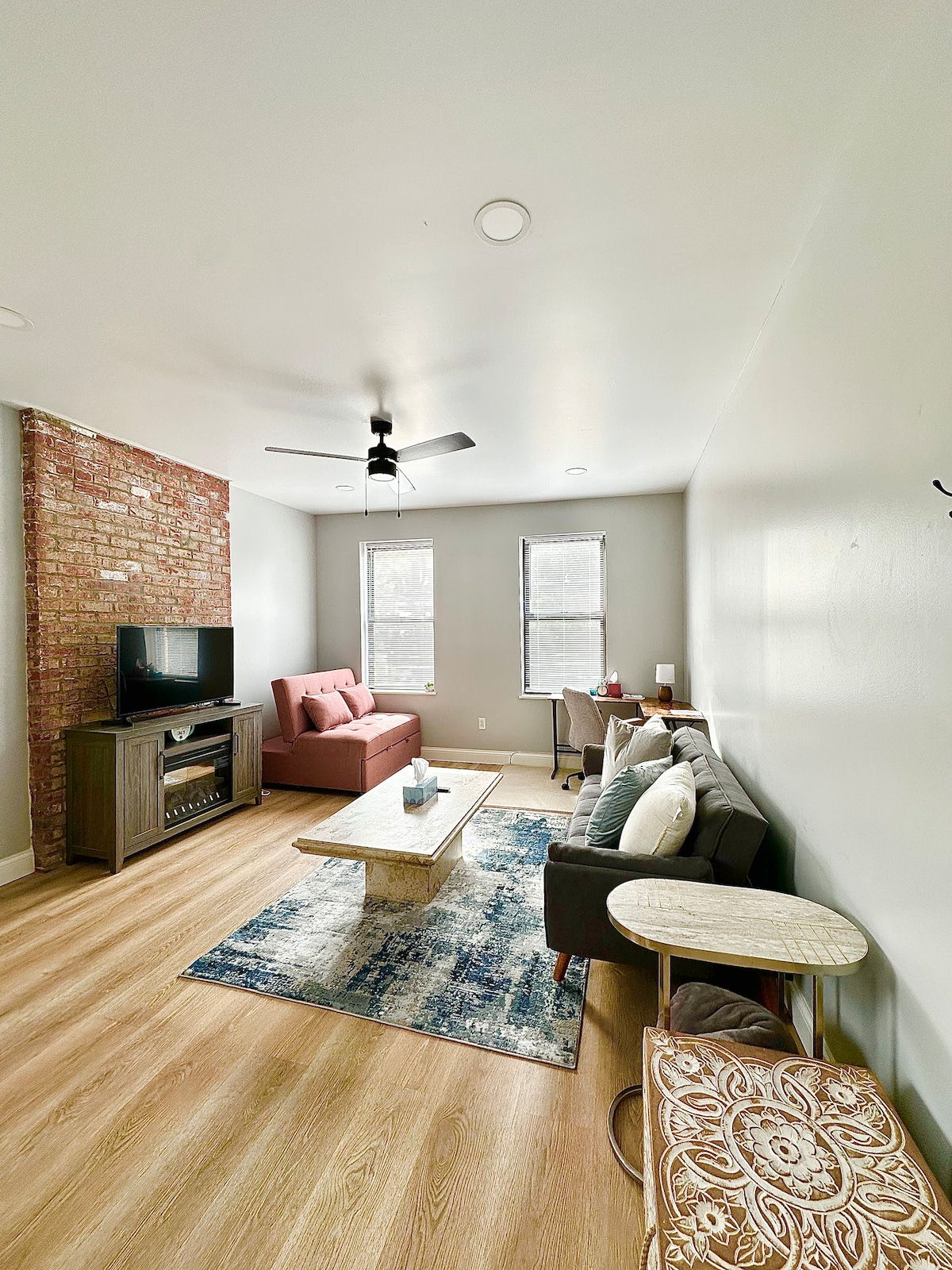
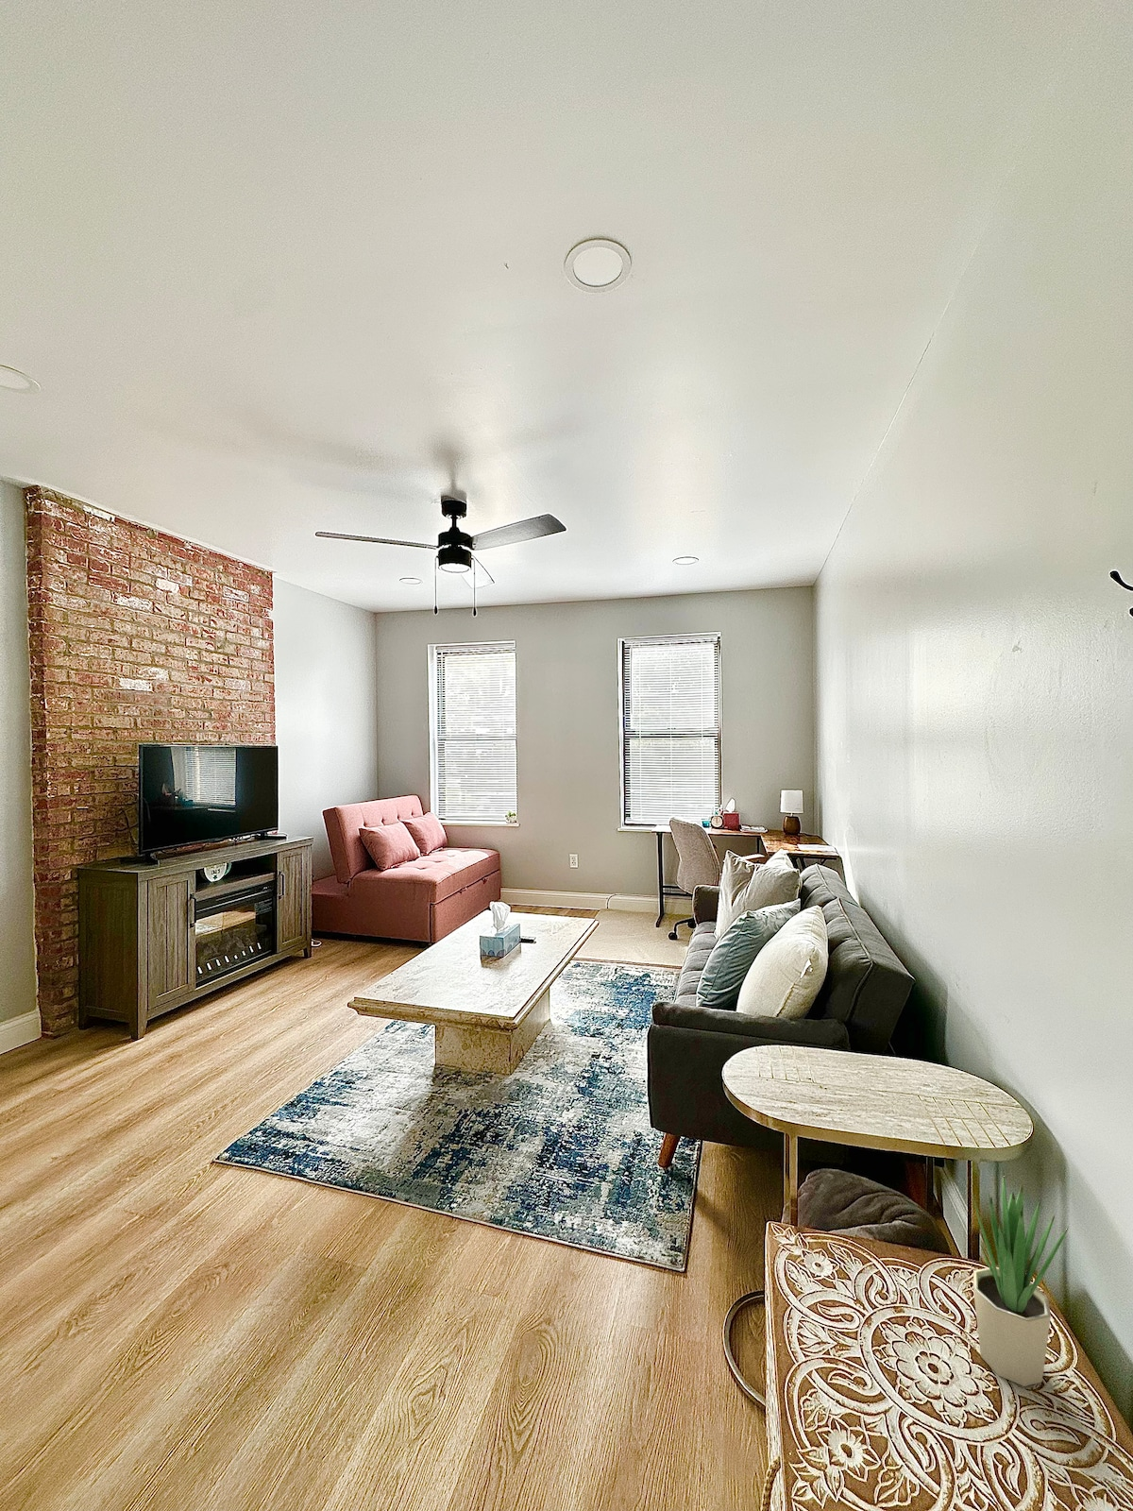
+ potted plant (1016, 1269)
